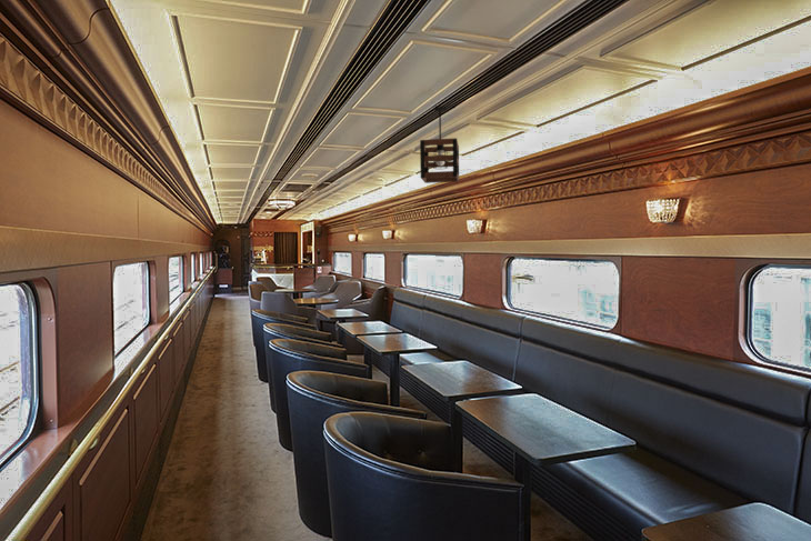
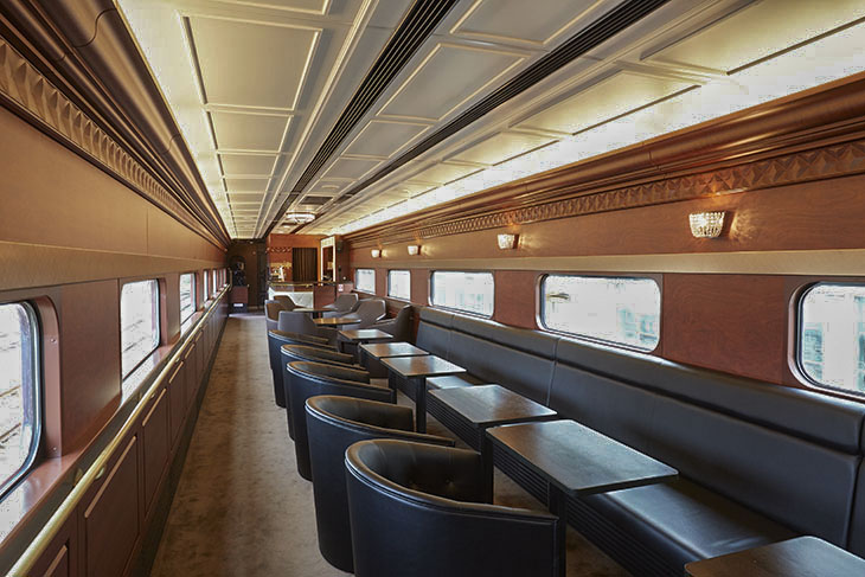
- pendant light (440, 143)
